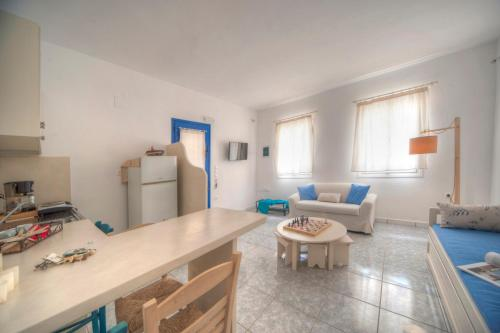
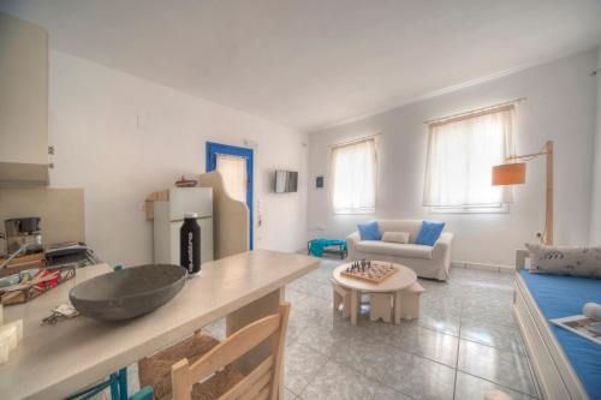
+ bowl (136, 292)
+ water bottle (190, 244)
